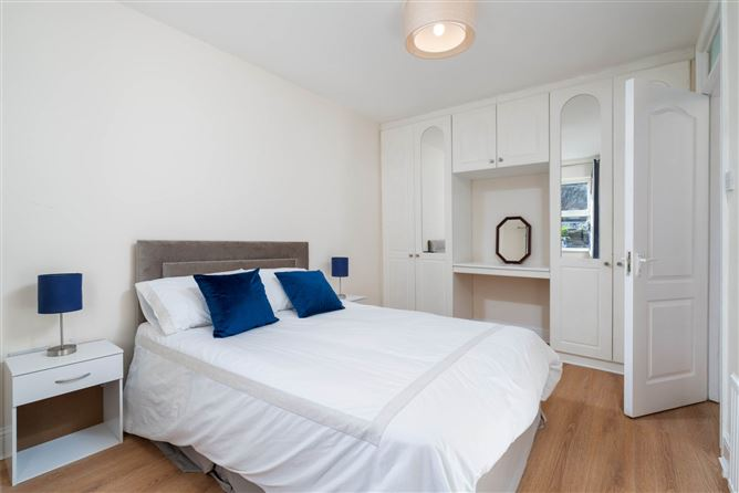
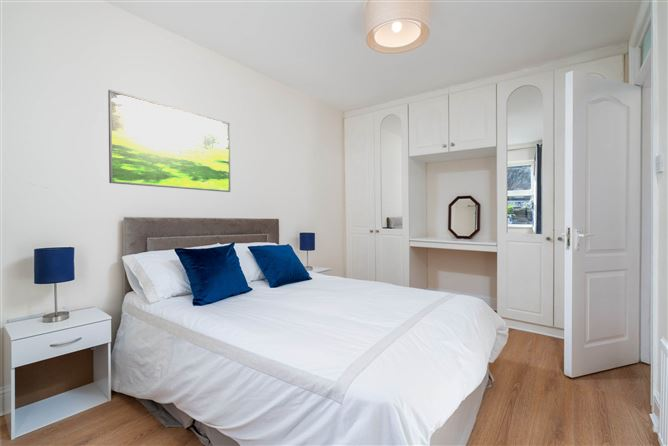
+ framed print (178, 148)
